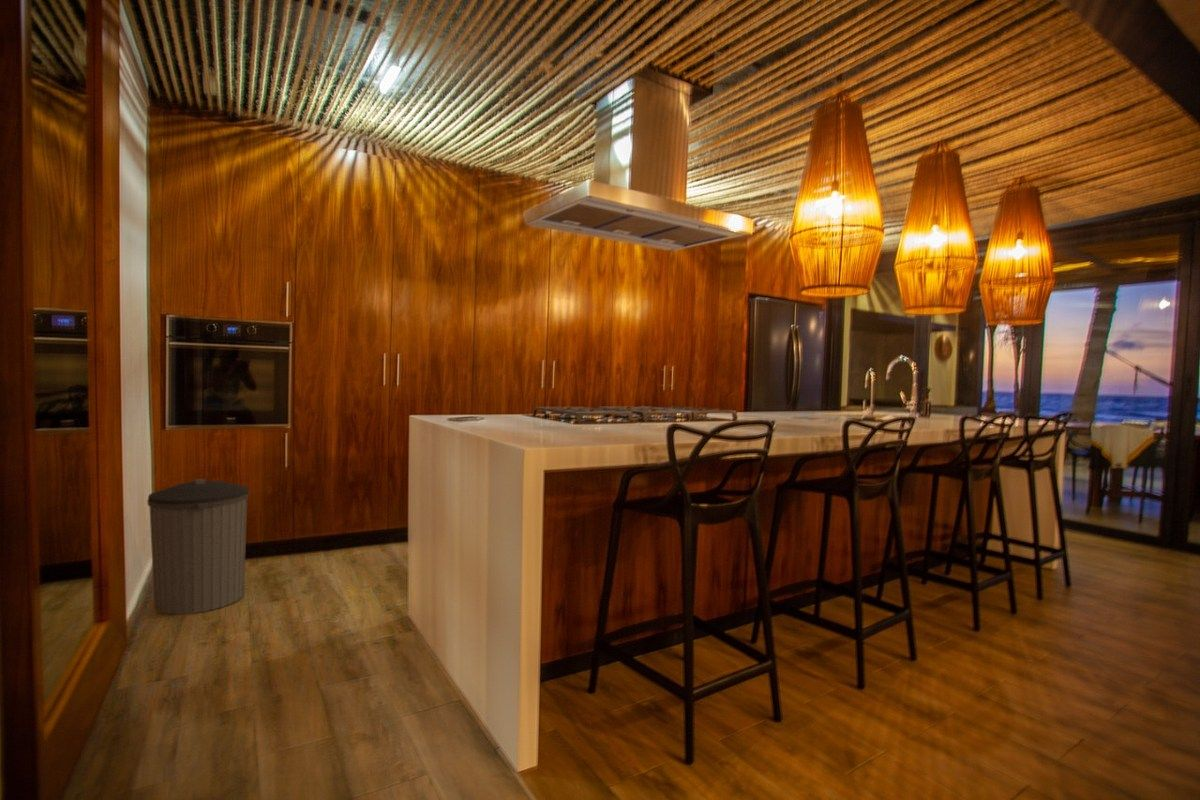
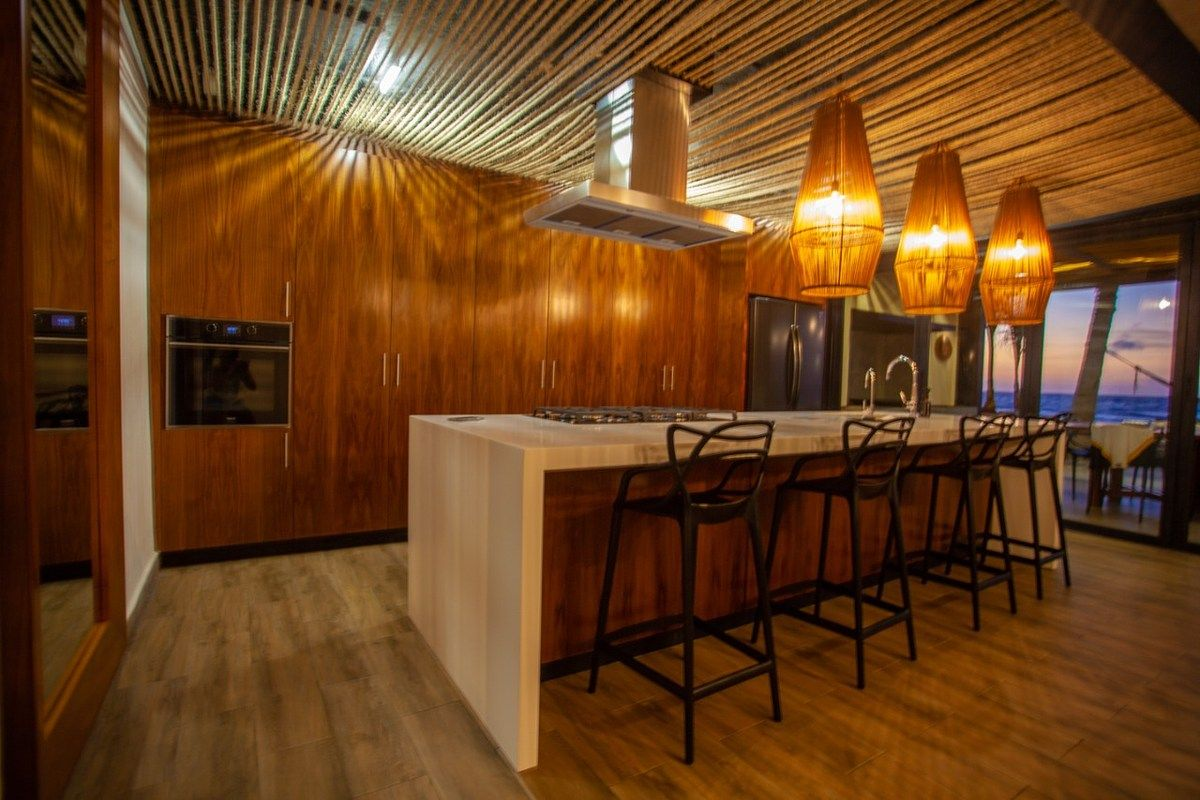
- trash can (200, 539)
